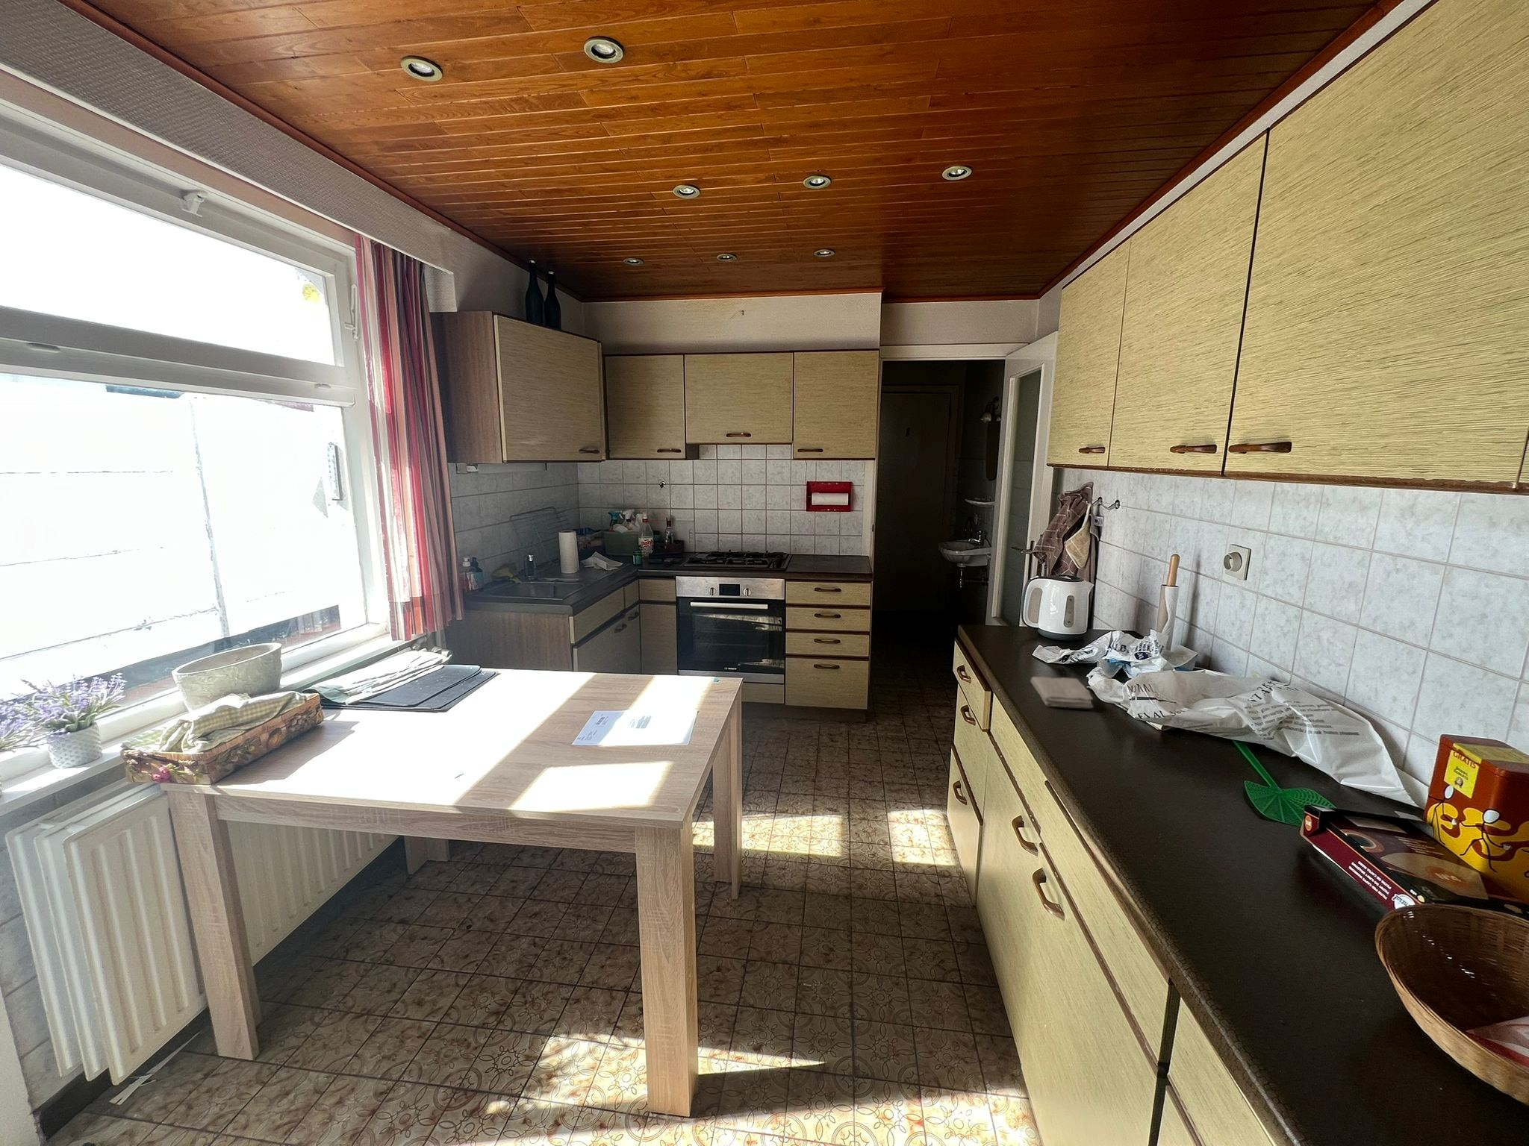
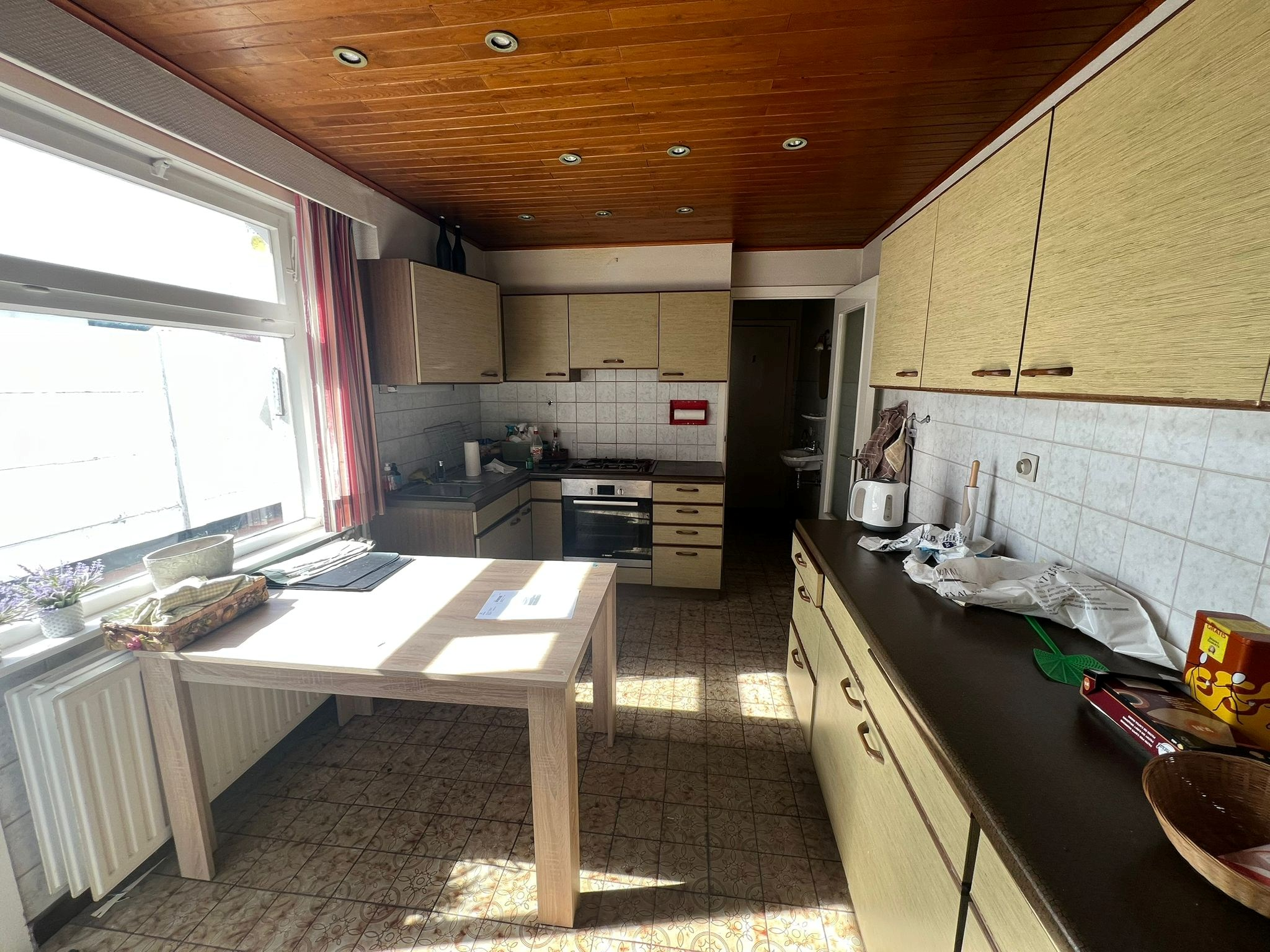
- washcloth (1061, 690)
